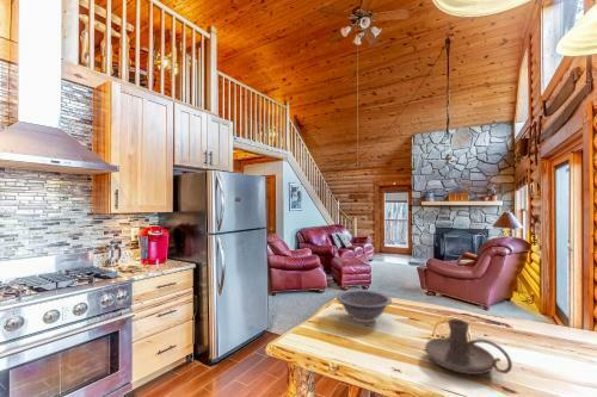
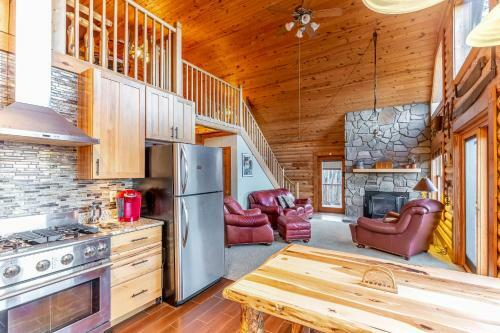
- decorative bowl (363, 308)
- candle holder (466, 345)
